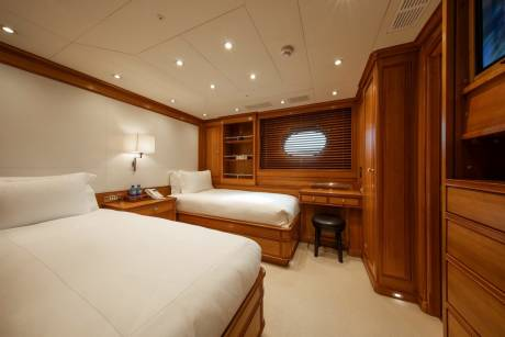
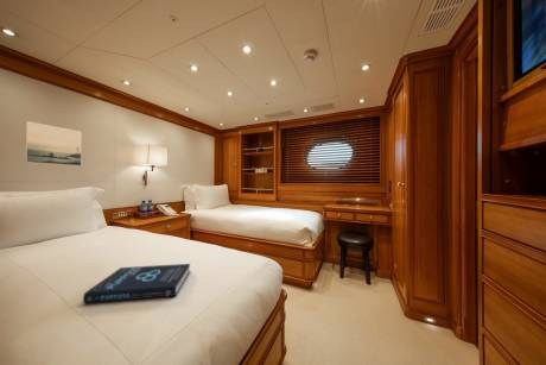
+ book (145, 281)
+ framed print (56, 145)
